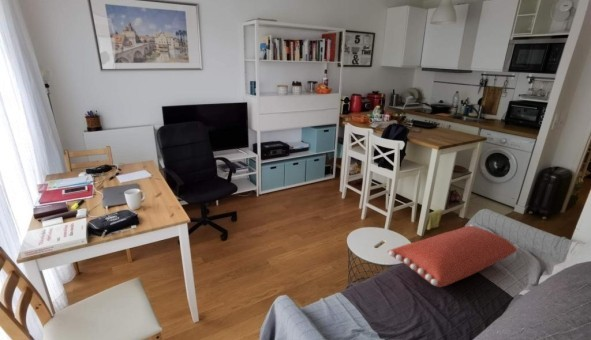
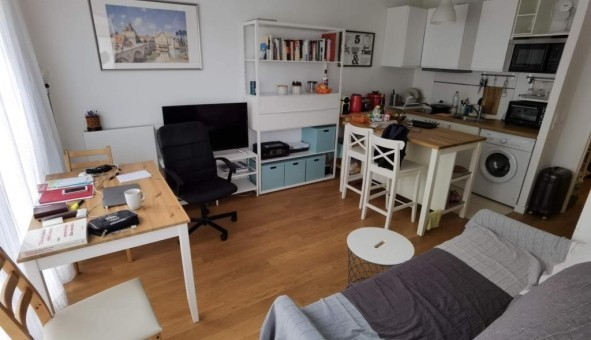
- pillow (453, 251)
